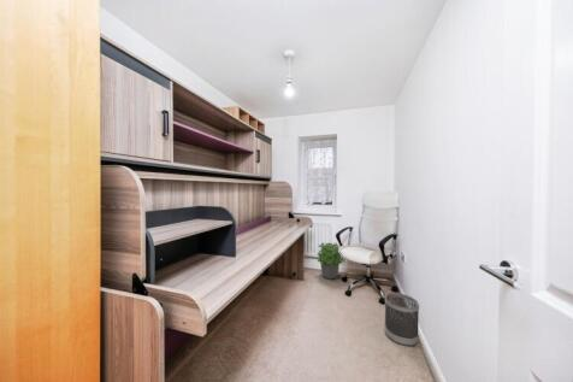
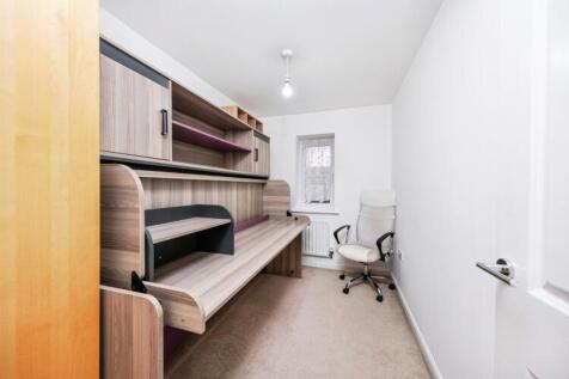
- potted plant (330, 259)
- wastebasket (401, 317)
